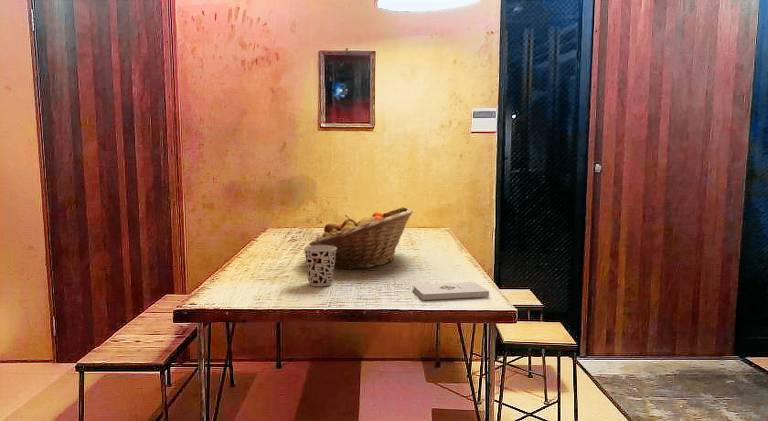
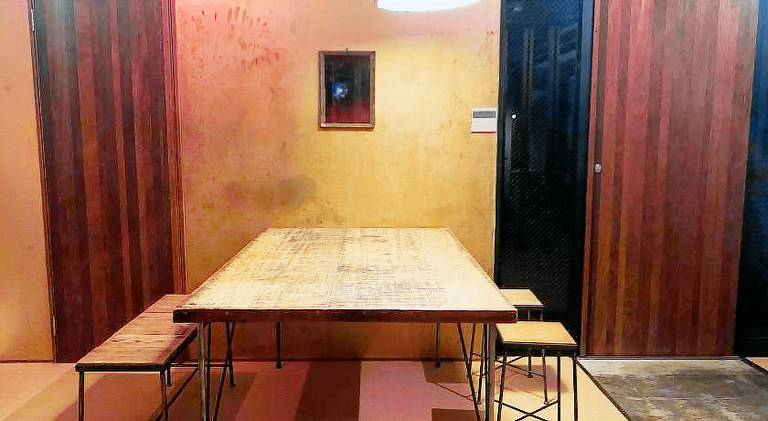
- notepad (449, 290)
- fruit basket (362, 234)
- cup (320, 265)
